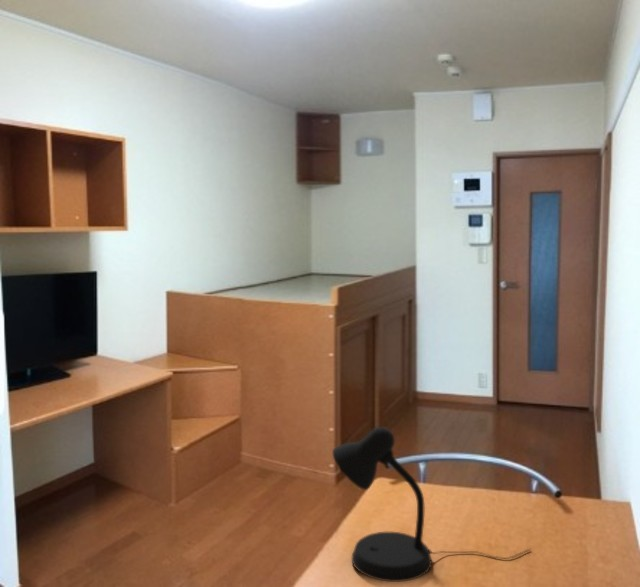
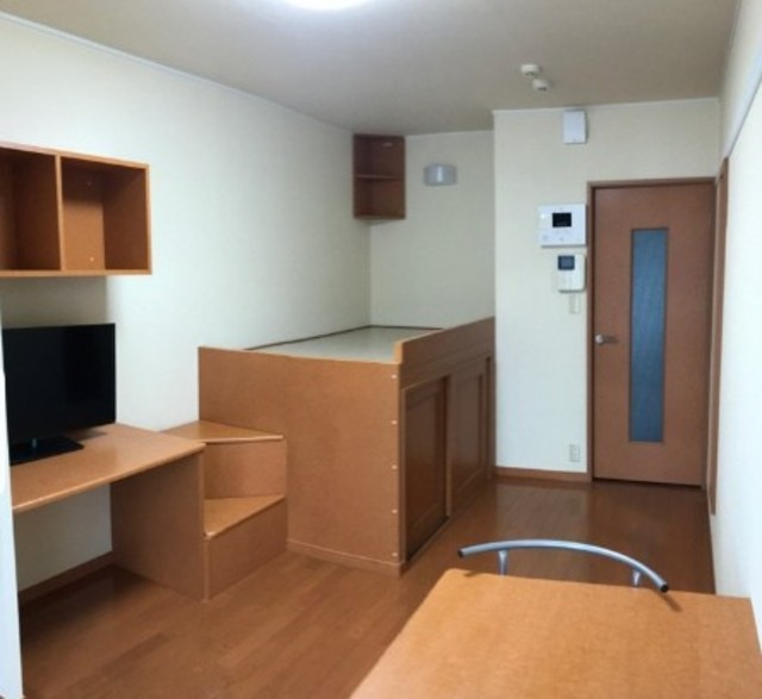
- desk lamp (423, 497)
